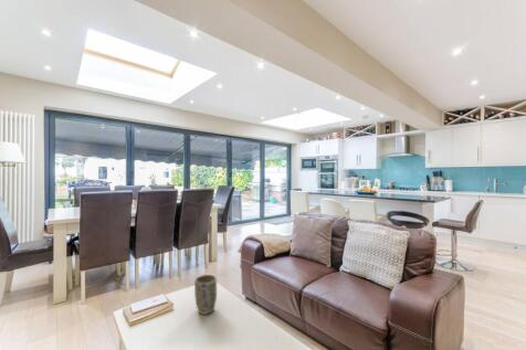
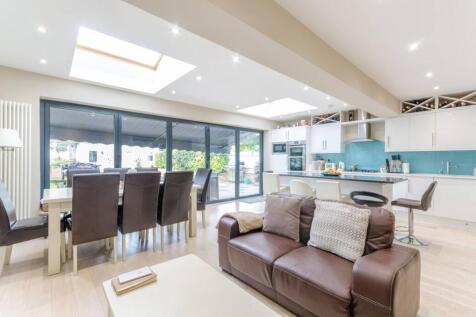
- plant pot (206, 294)
